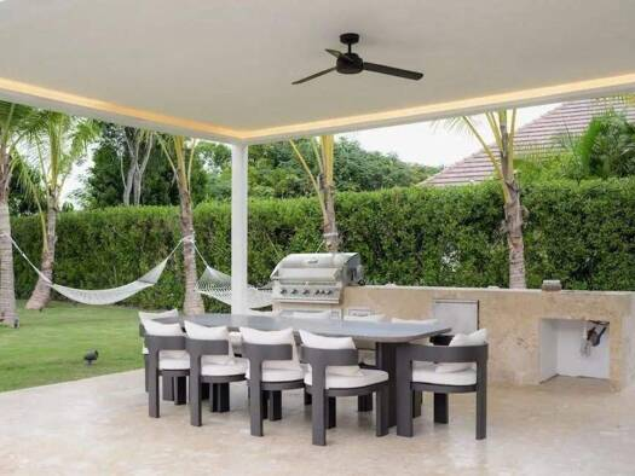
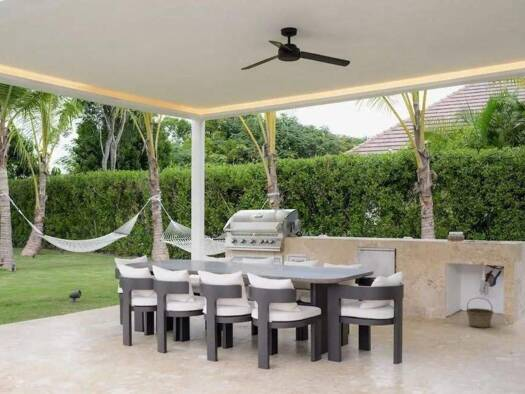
+ basket (479, 311)
